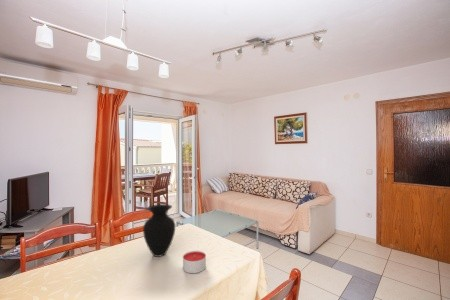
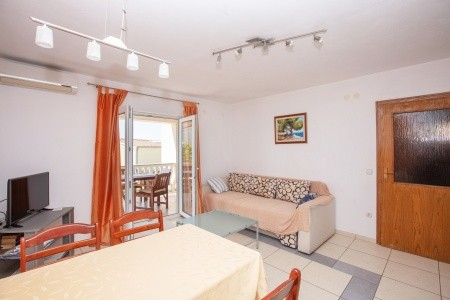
- candle (194, 261)
- vase (159, 230)
